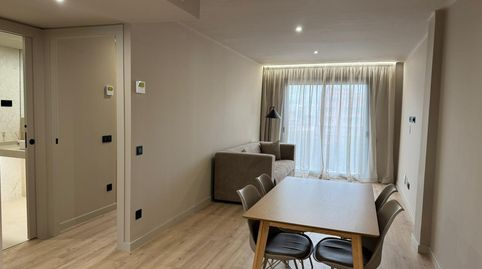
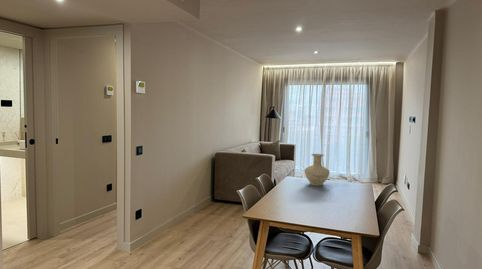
+ vase (317, 169)
